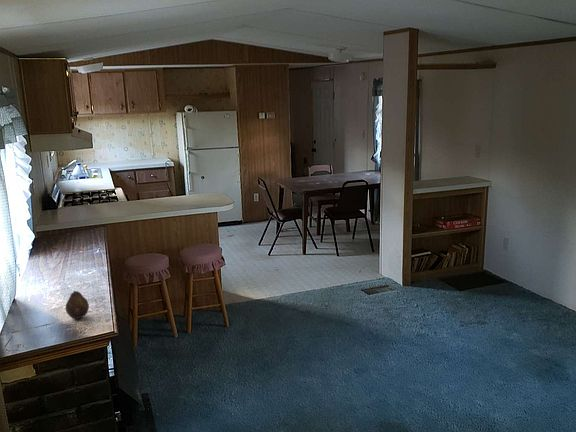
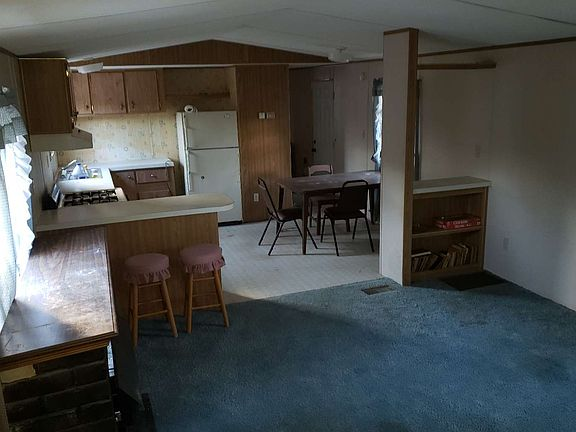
- fruit (76, 304)
